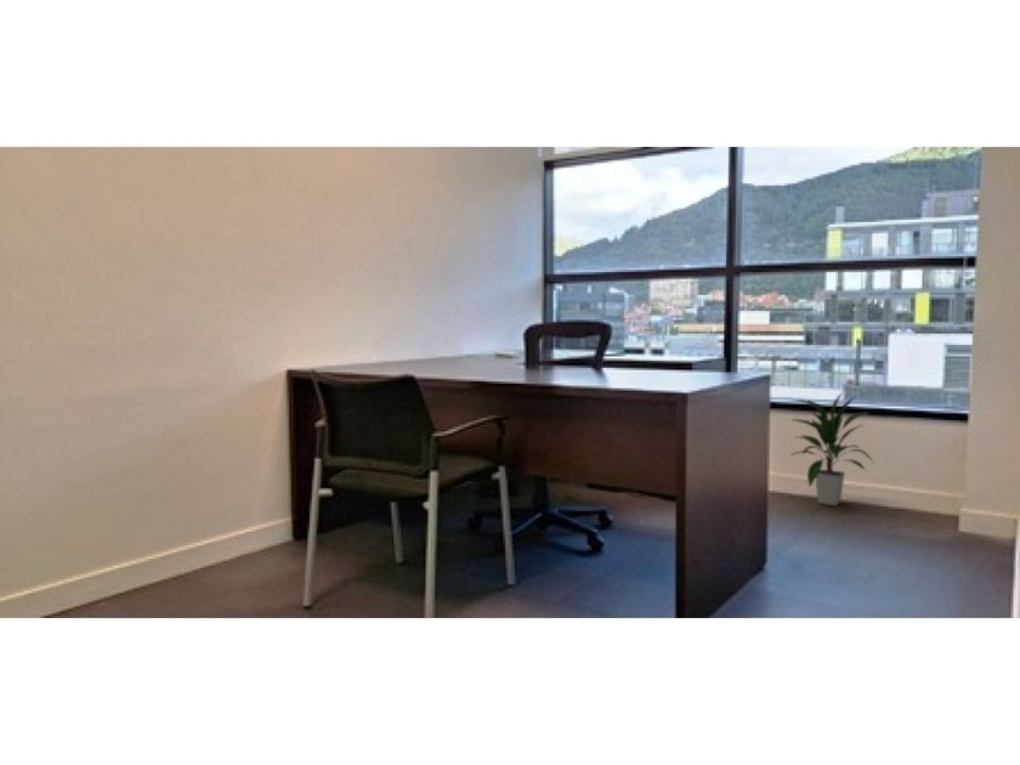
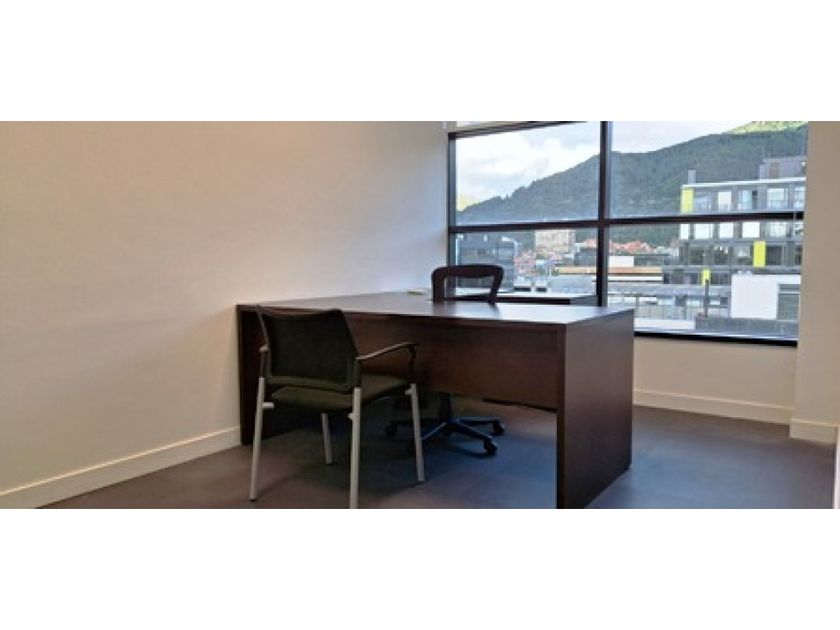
- indoor plant (827, 447)
